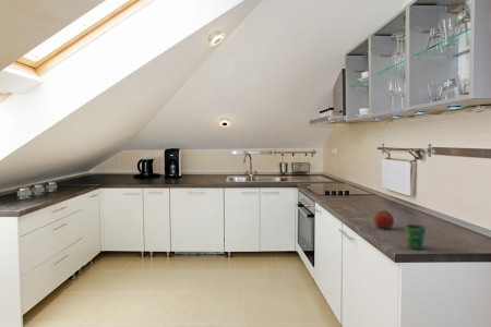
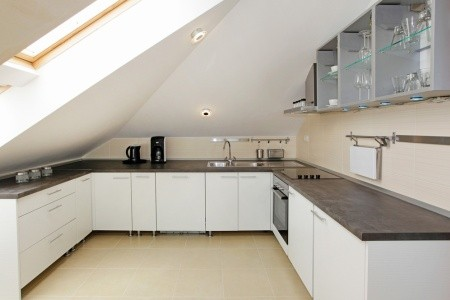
- fruit (383, 219)
- cup (414, 235)
